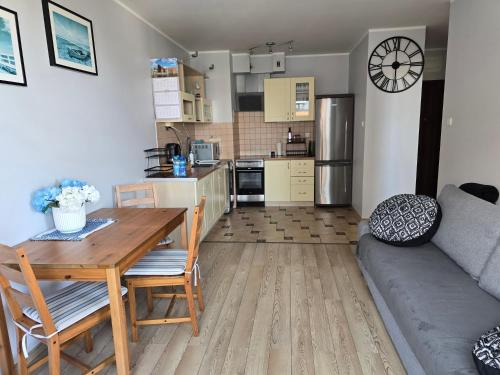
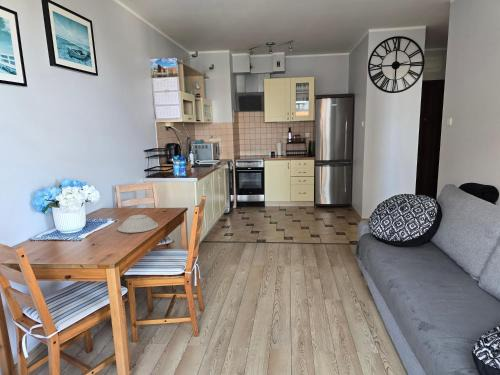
+ bowl (138, 221)
